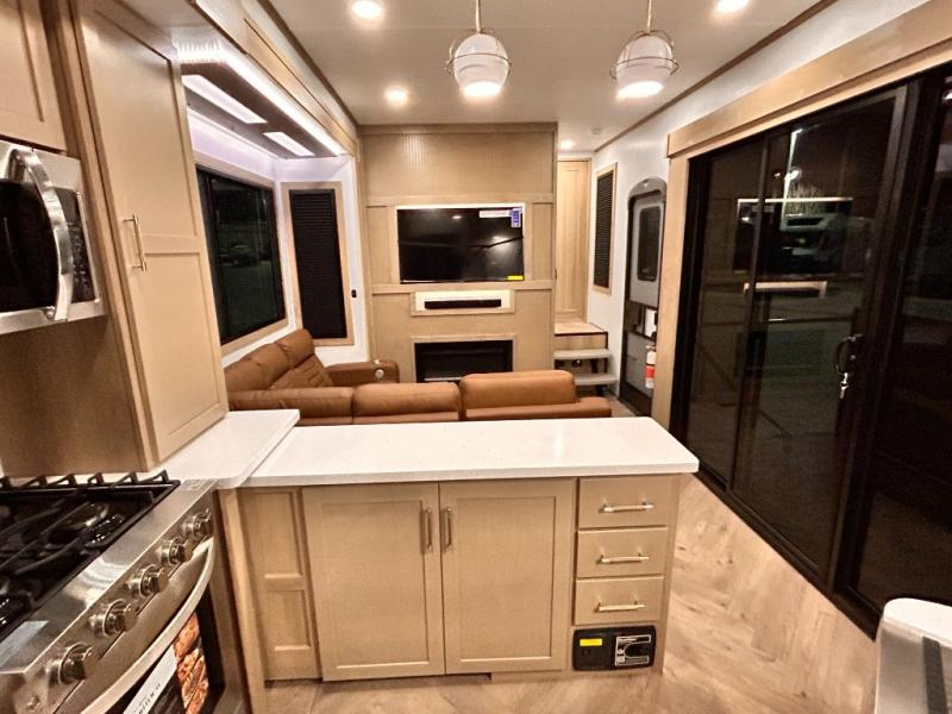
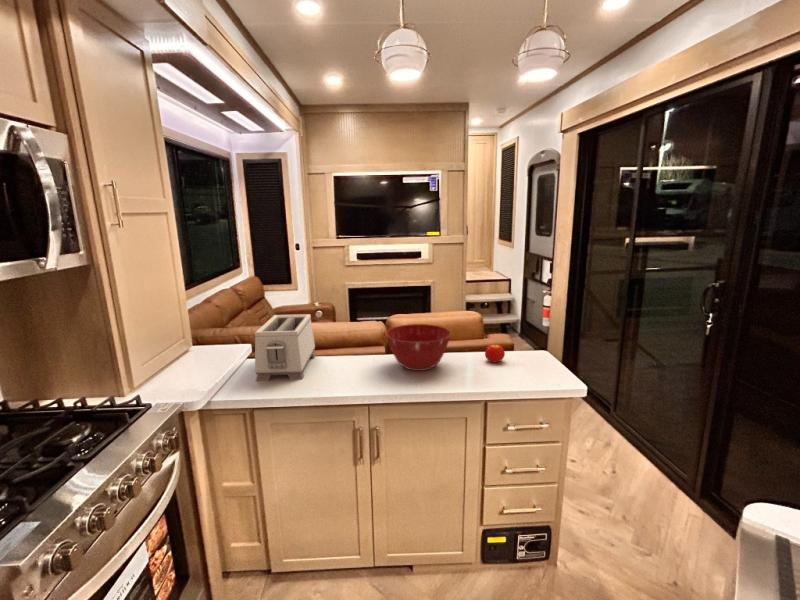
+ fruit (494, 352)
+ mixing bowl (418, 348)
+ toaster (285, 346)
